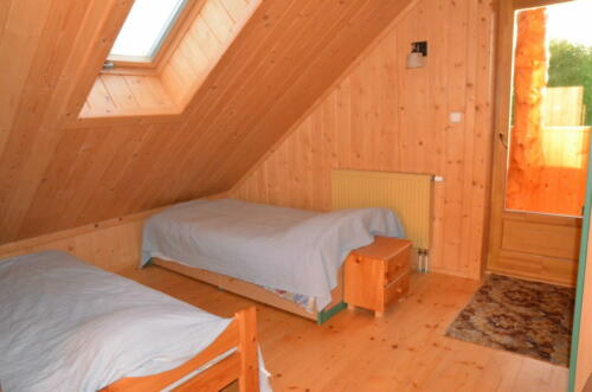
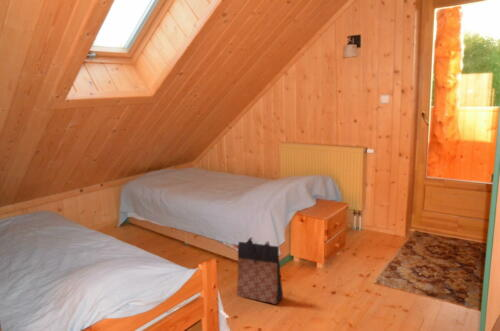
+ bag (259, 268)
